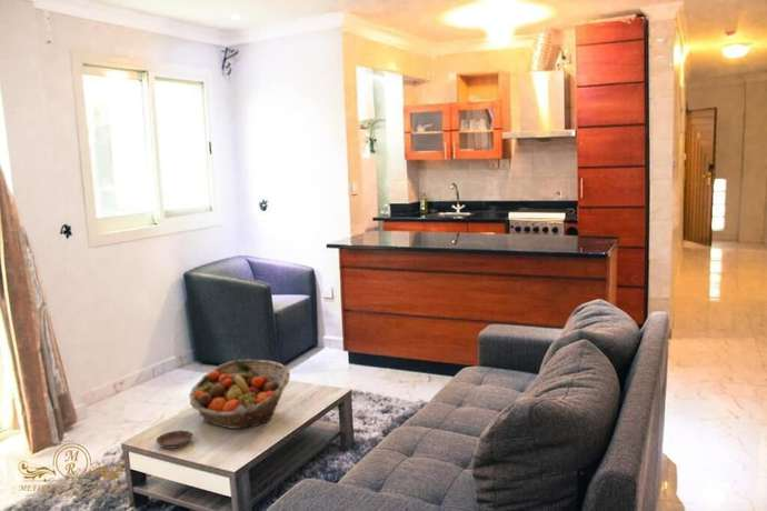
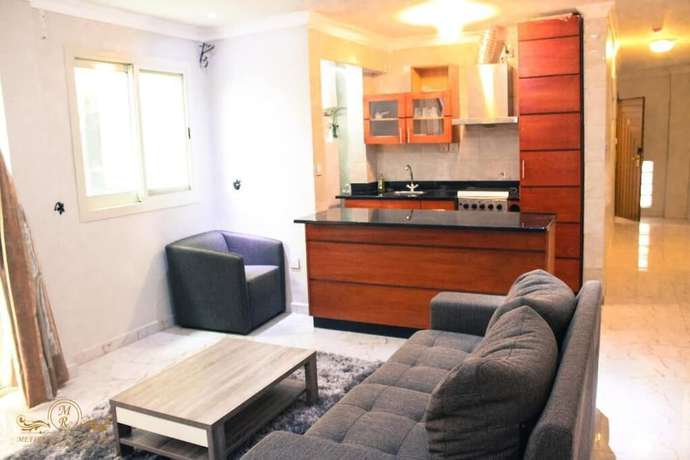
- fruit basket (240, 392)
- saucer (175, 440)
